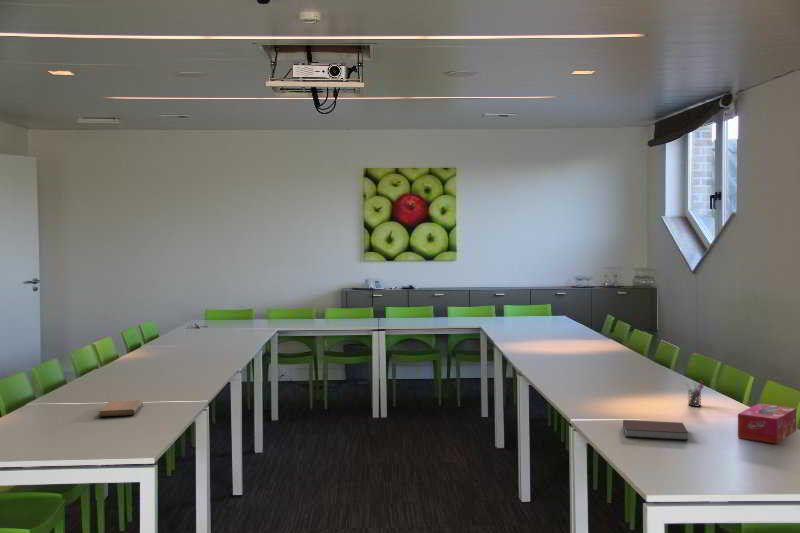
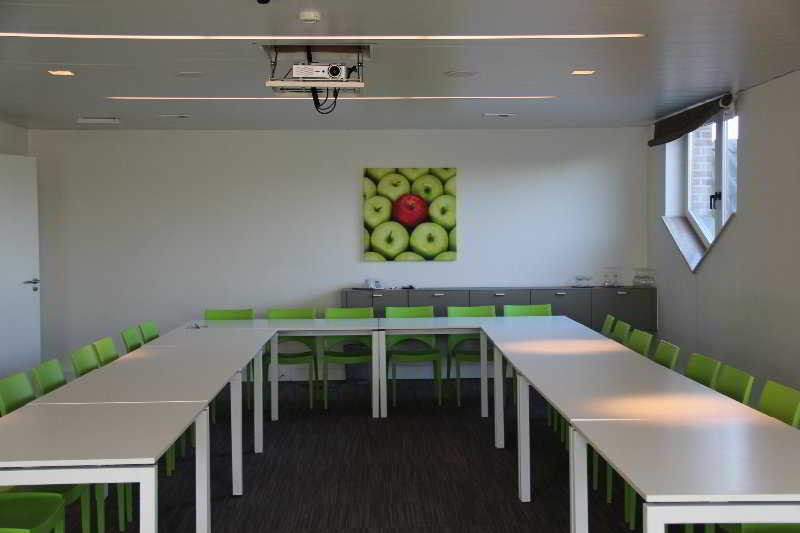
- tissue box (767, 422)
- notebook (654, 429)
- pen holder (695, 392)
- notebook (121, 407)
